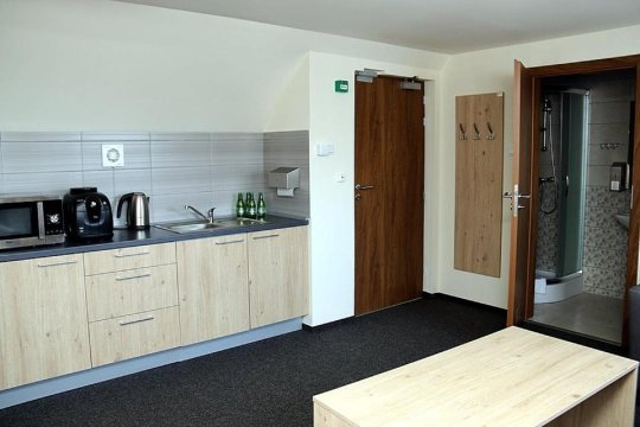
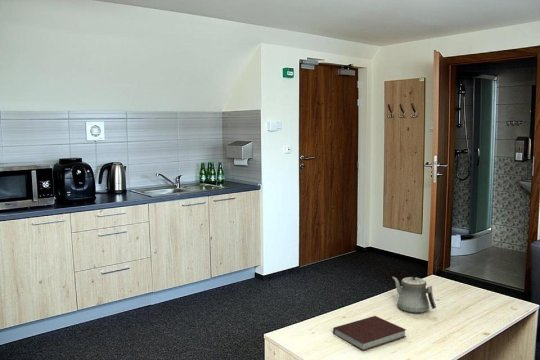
+ teapot (412, 292)
+ notebook (369, 331)
